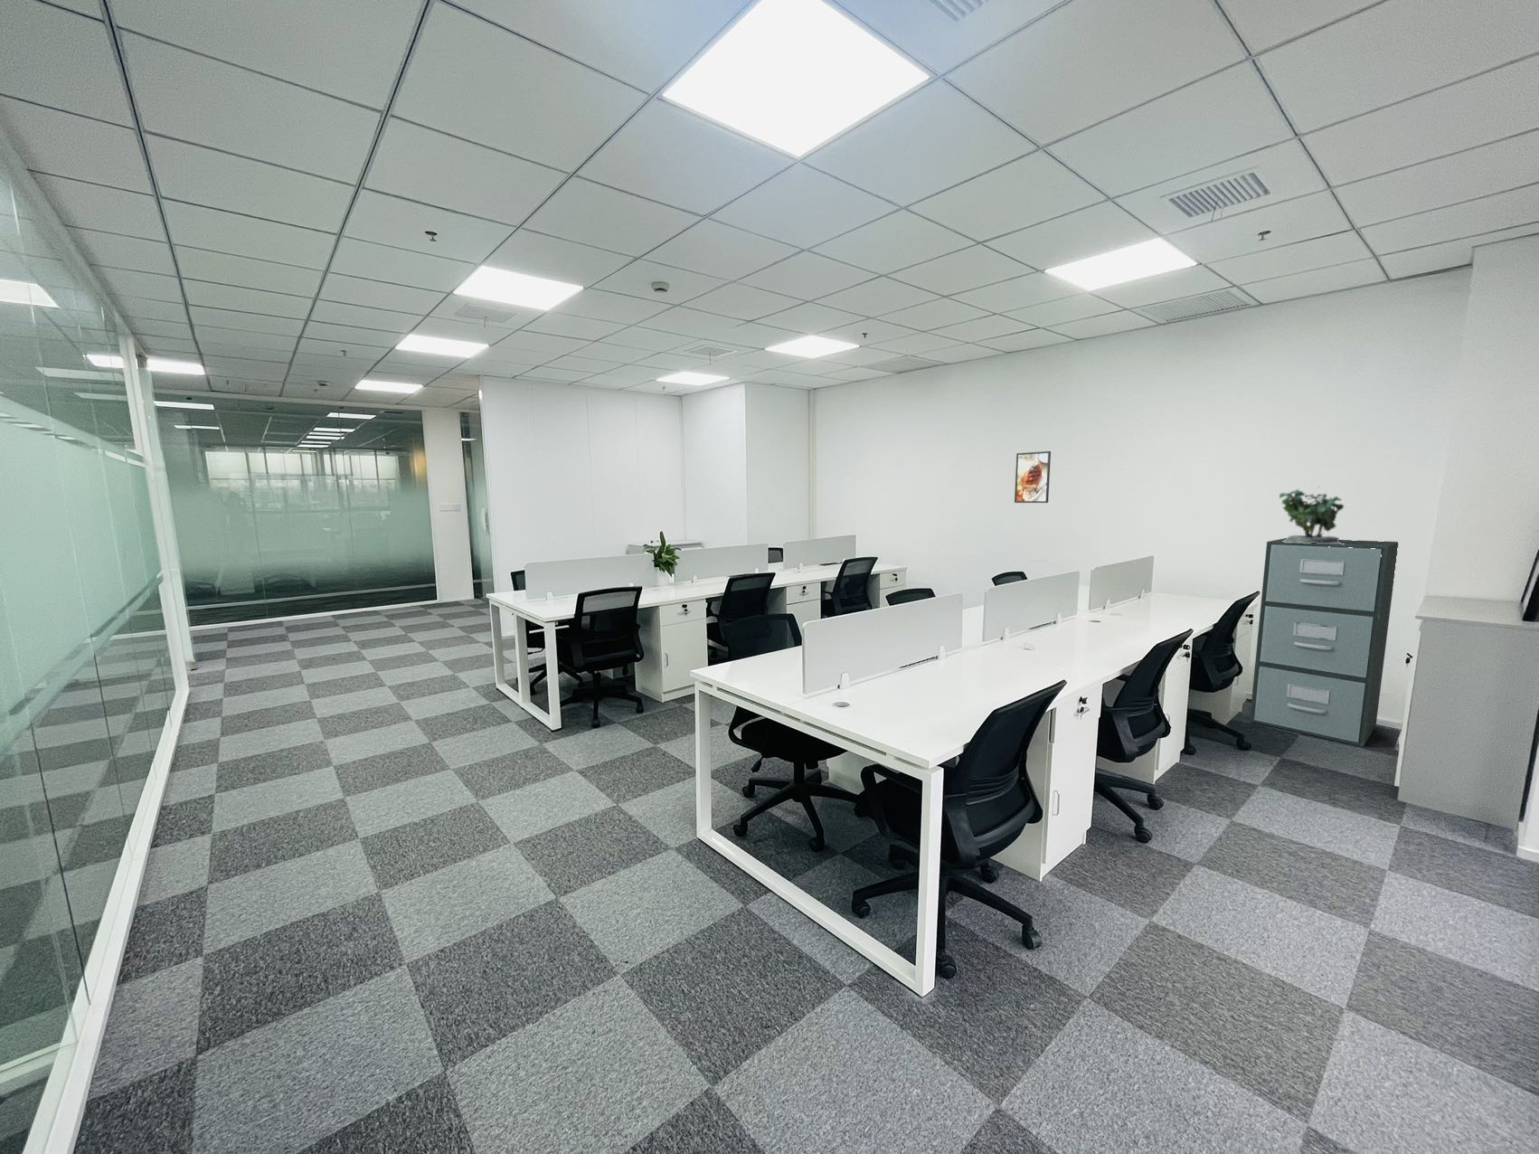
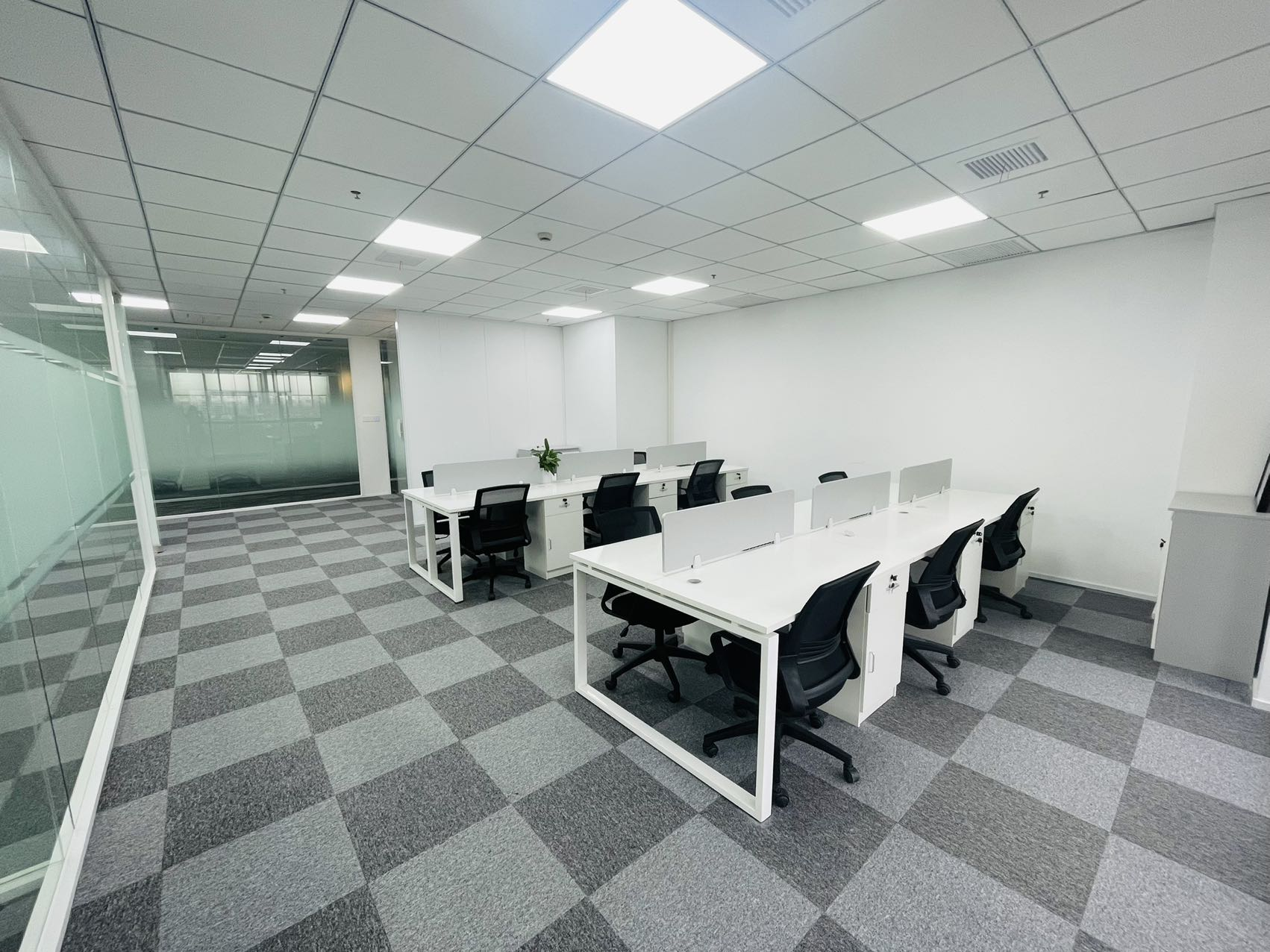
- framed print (1031, 478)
- filing cabinet (1321, 634)
- potted plant (1309, 514)
